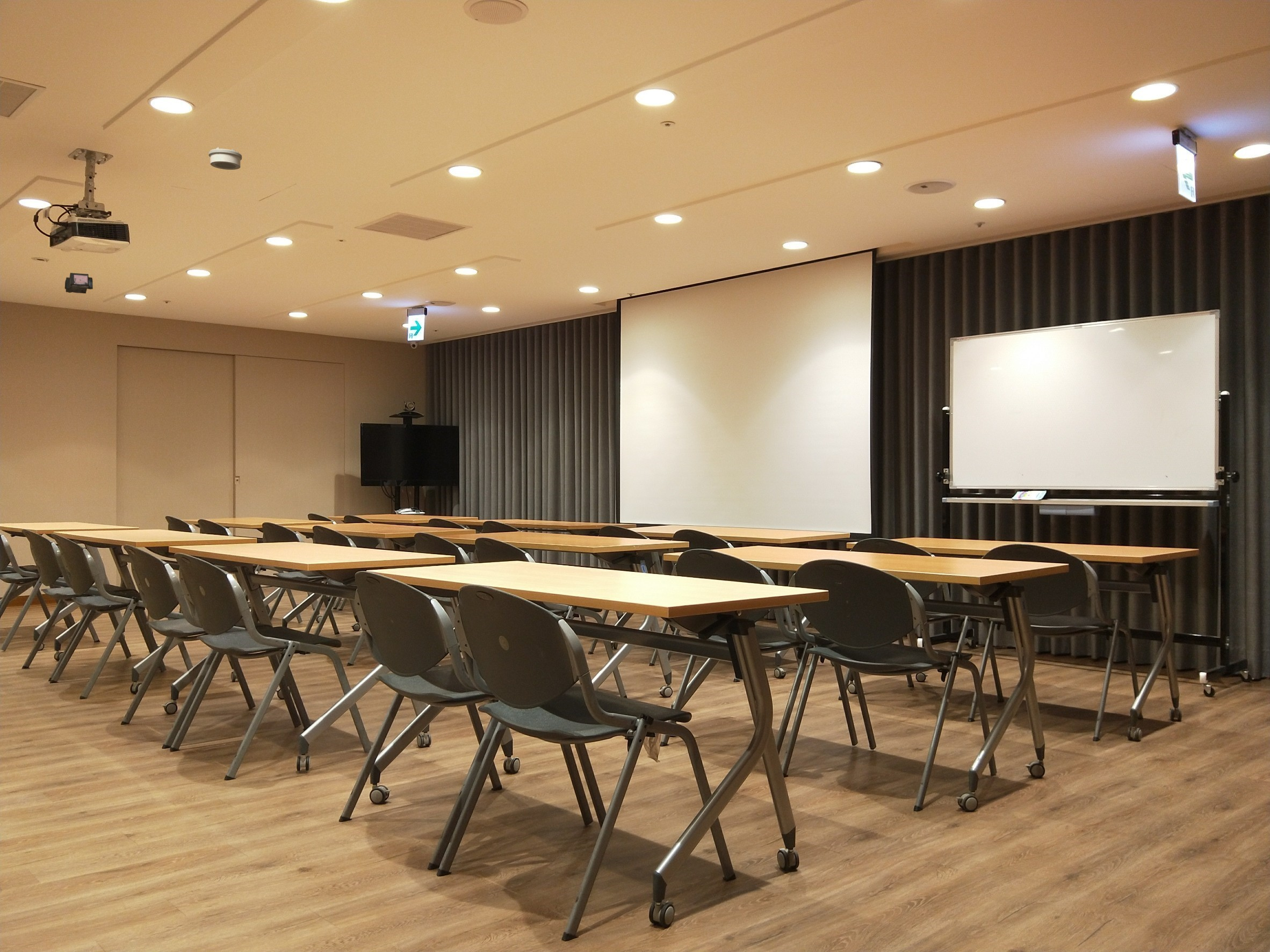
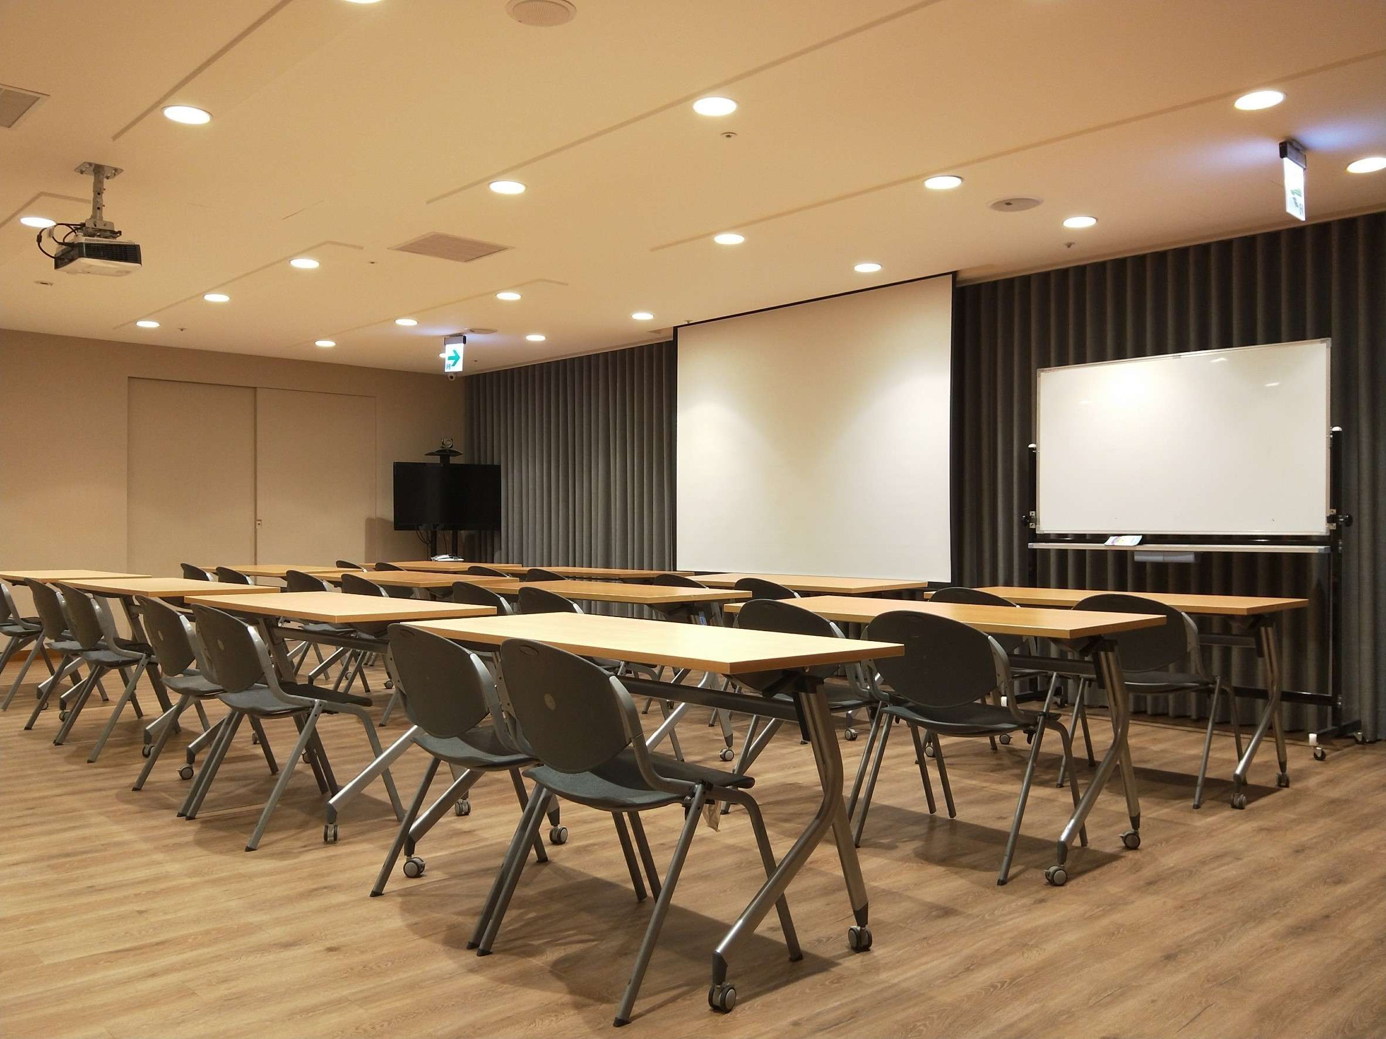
- smoke detector (225, 157)
- security camera (78, 283)
